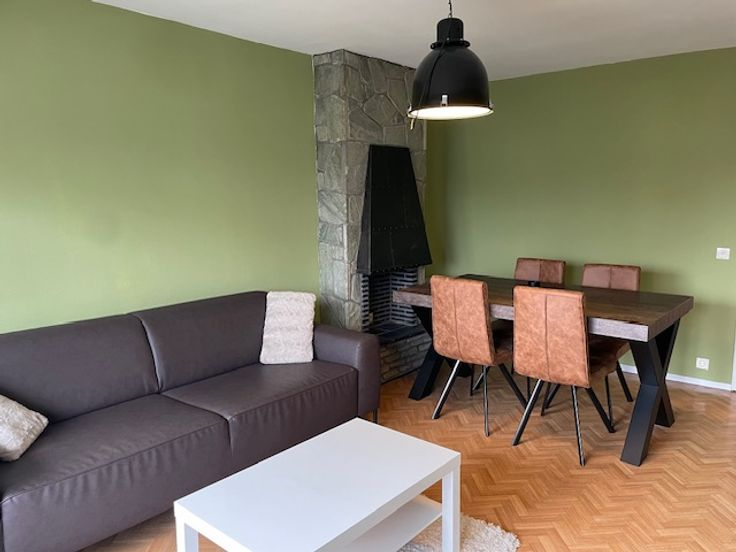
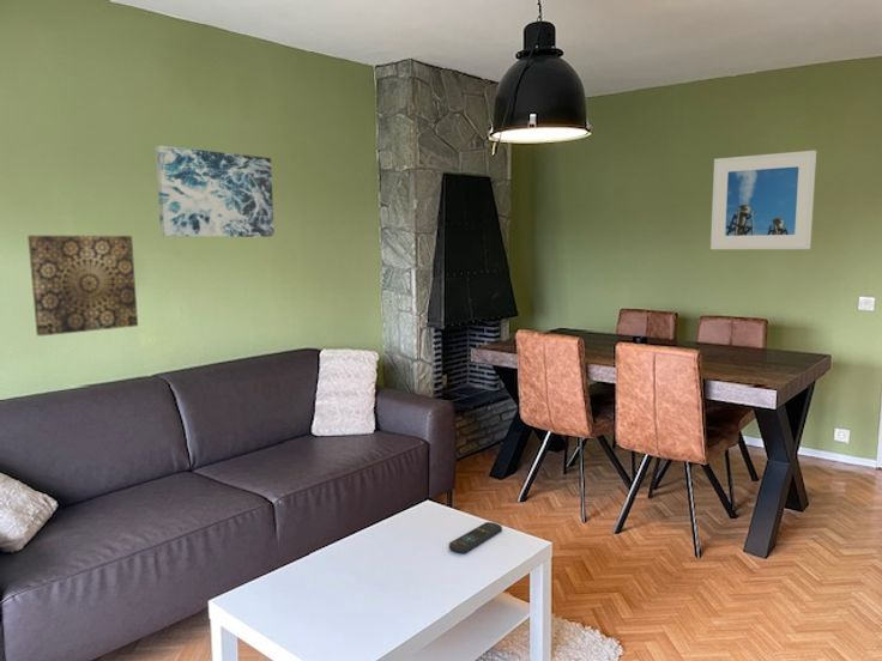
+ wall art (85, 283)
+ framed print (760, 202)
+ wall art (218, 194)
+ remote control (476, 536)
